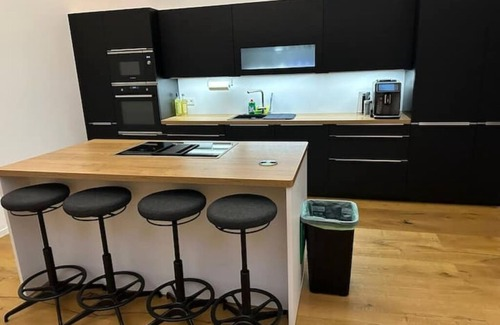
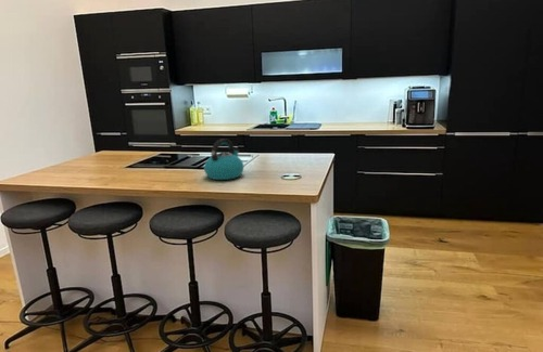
+ kettle (225, 157)
